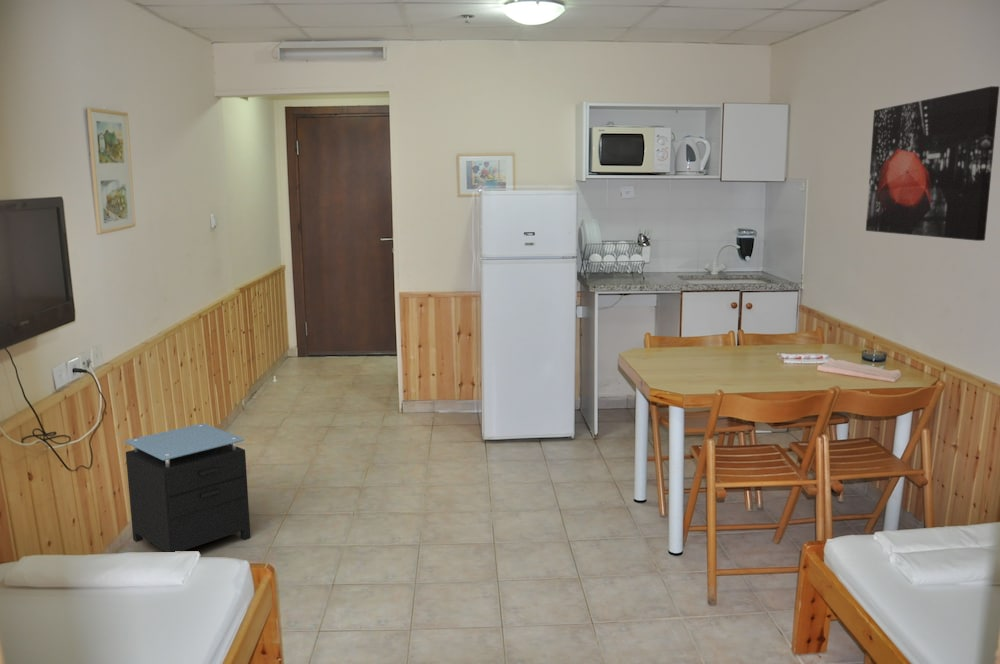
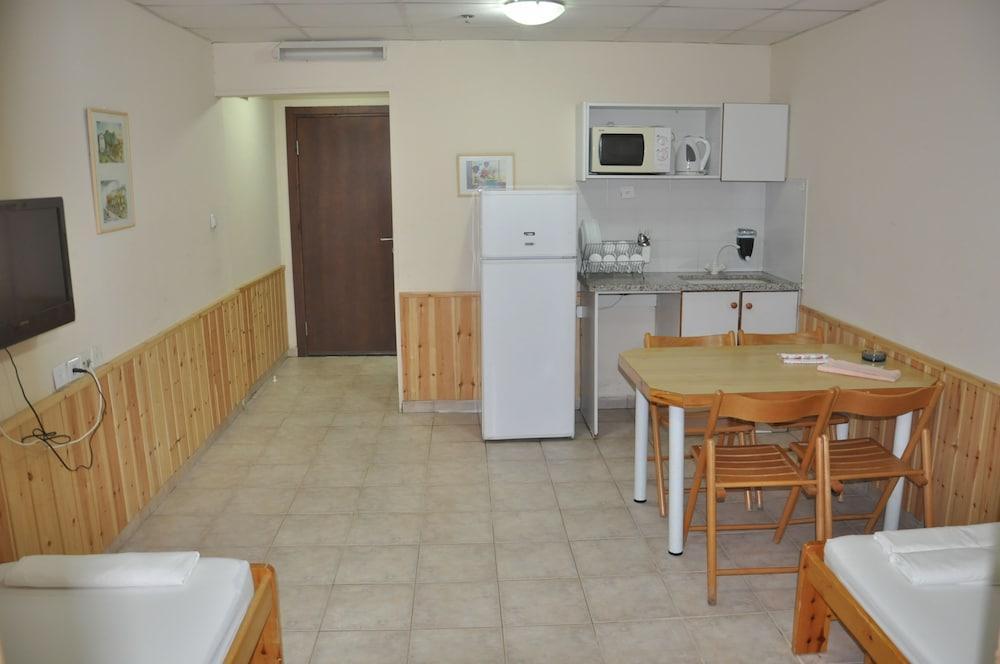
- wall art (923, 168)
- nightstand (188, 489)
